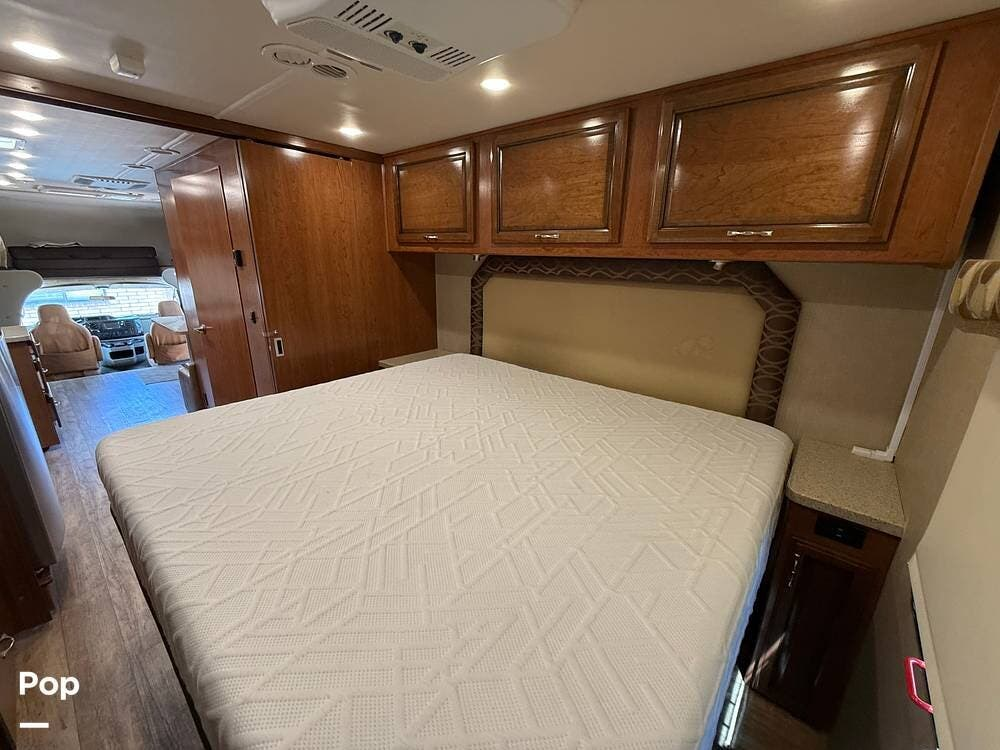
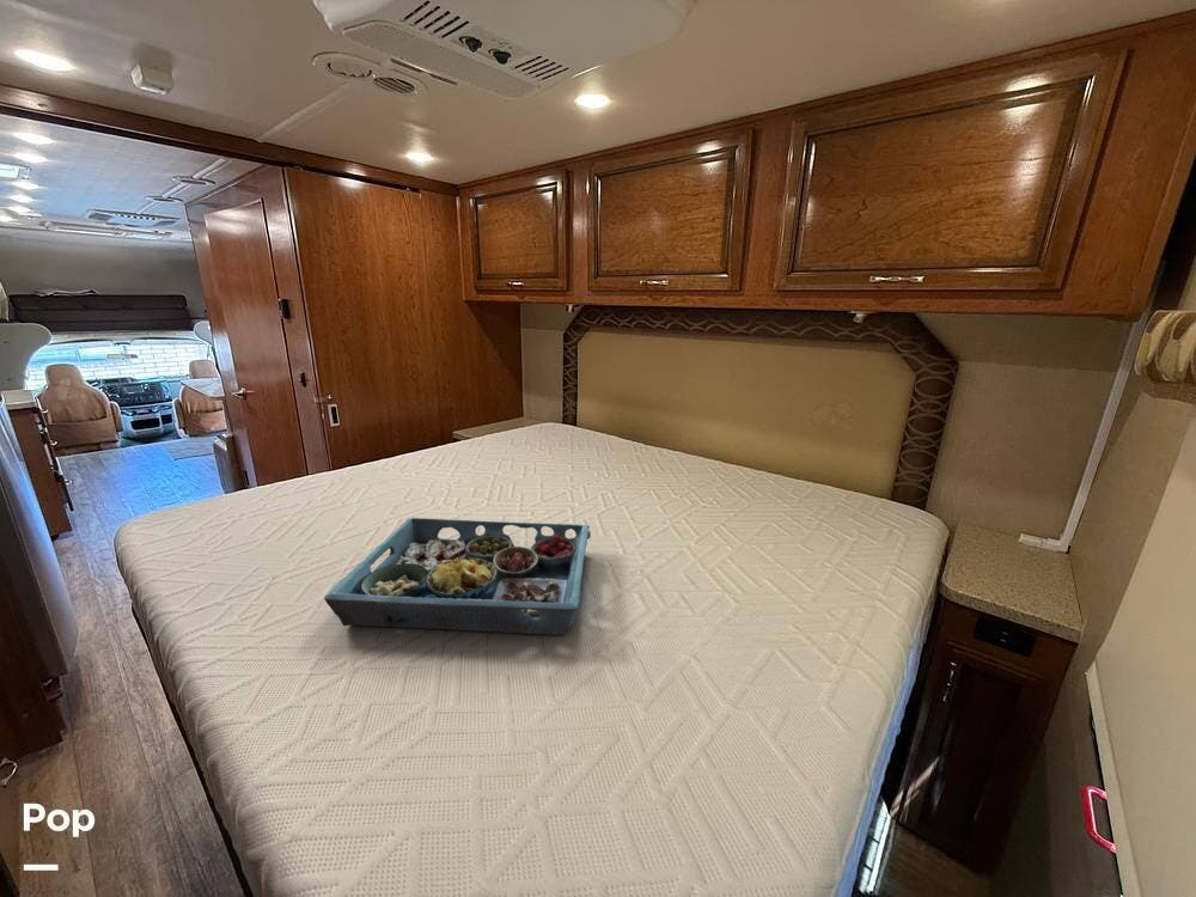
+ serving tray (477, 567)
